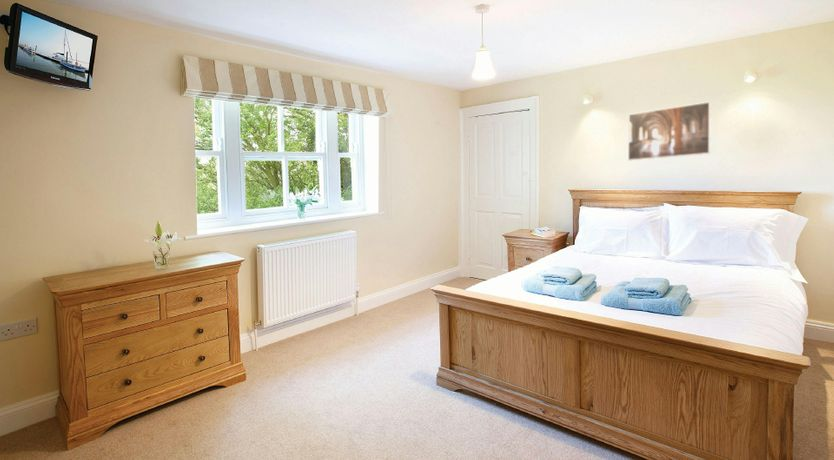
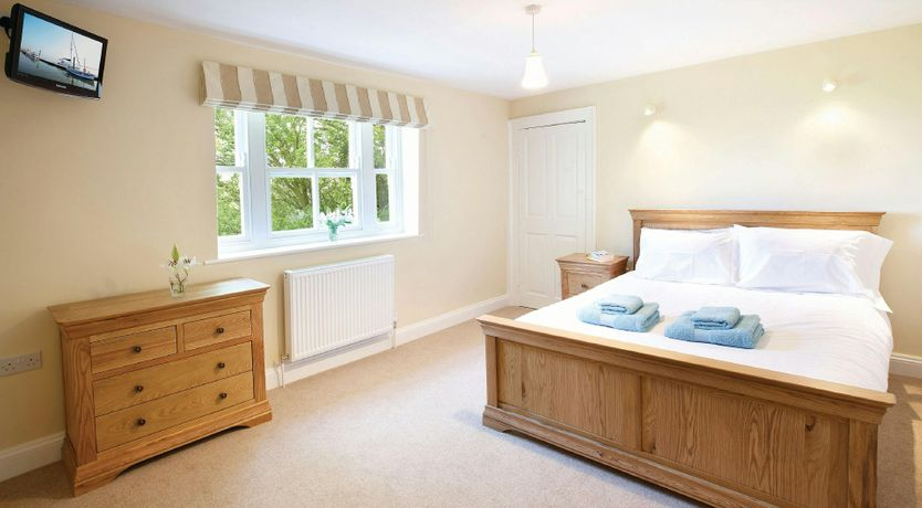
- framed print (667, 132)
